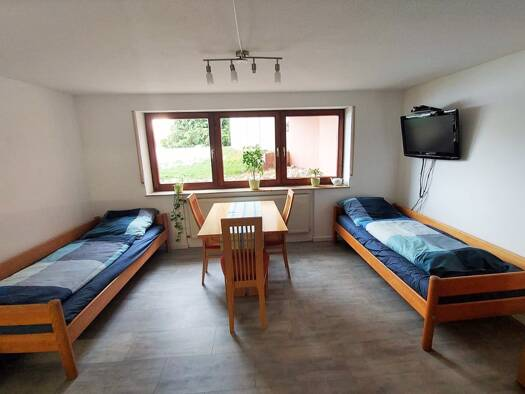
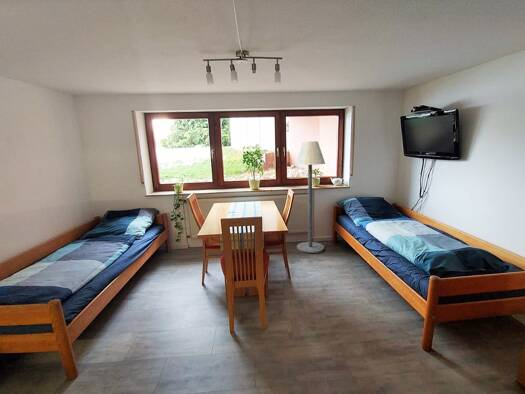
+ floor lamp (310, 196)
